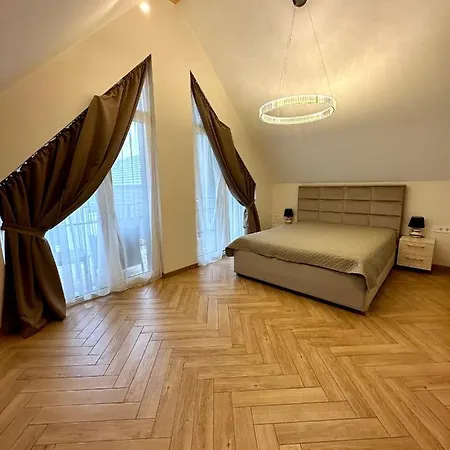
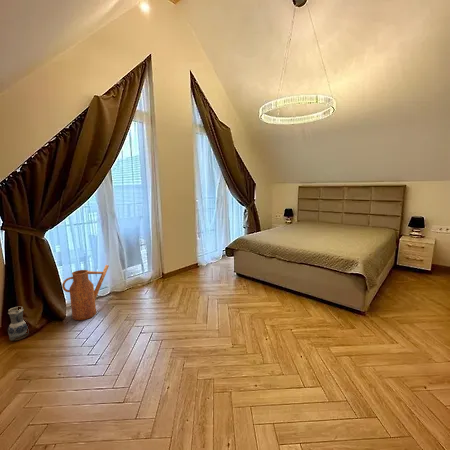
+ ceramic jug (16, 322)
+ watering can (88, 291)
